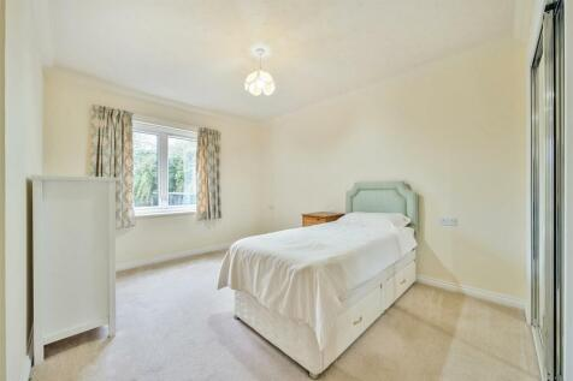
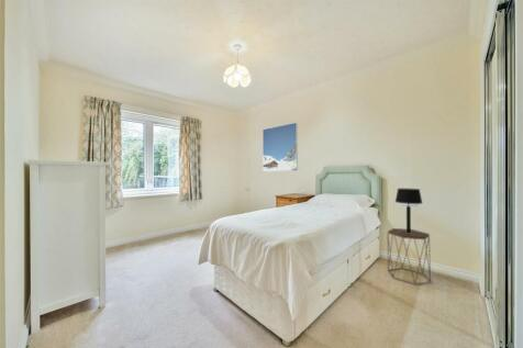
+ table lamp (408, 210)
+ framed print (278, 148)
+ side table (407, 254)
